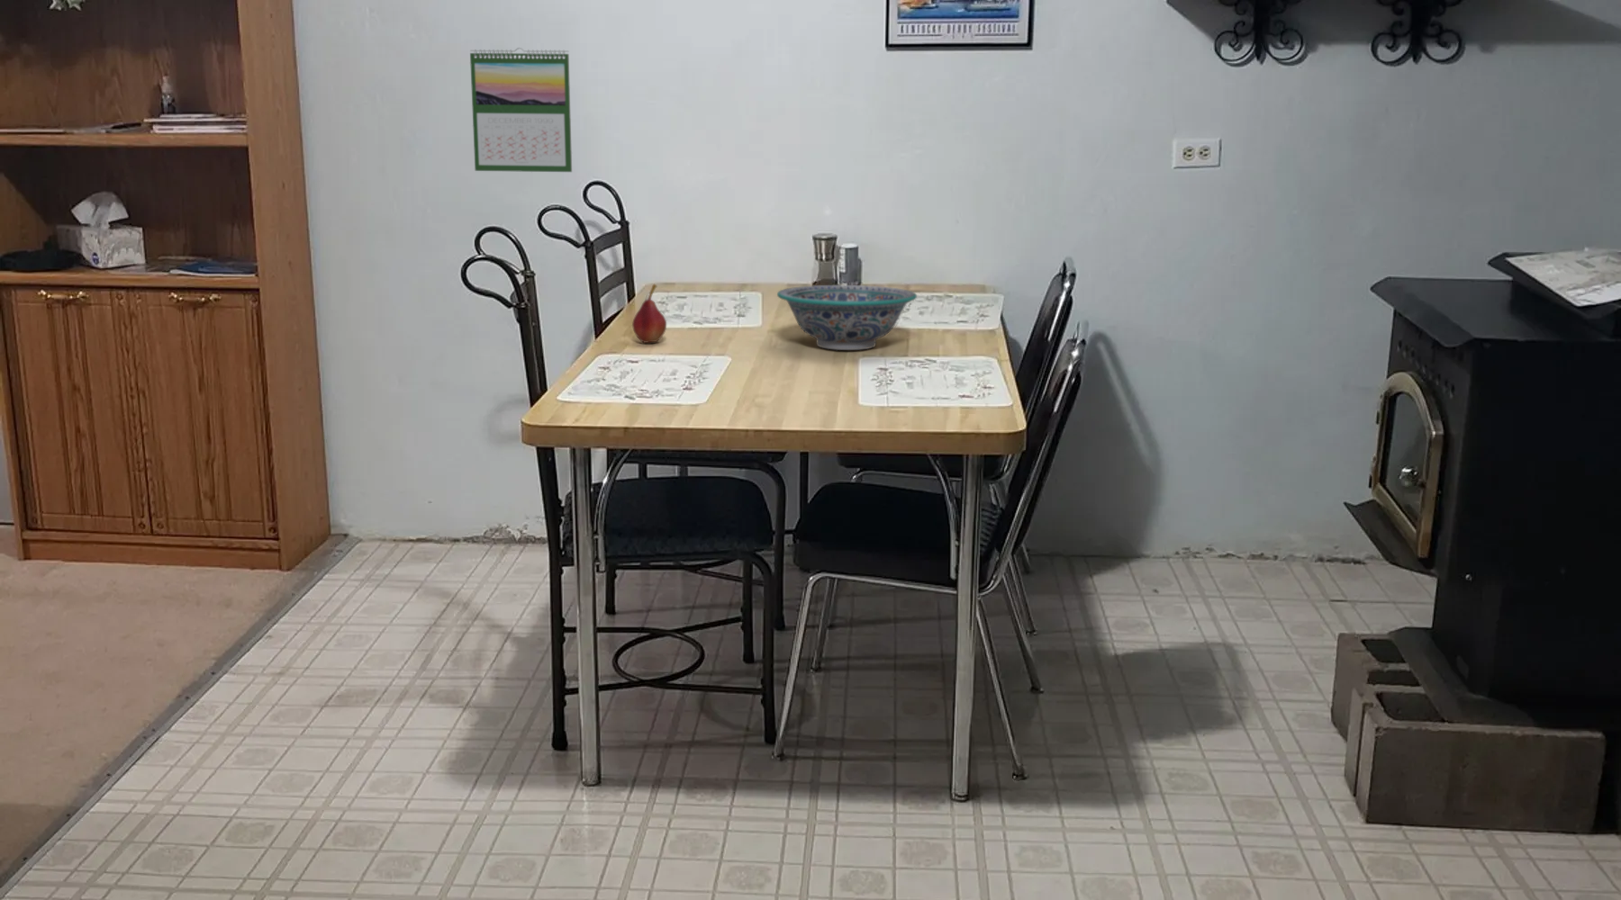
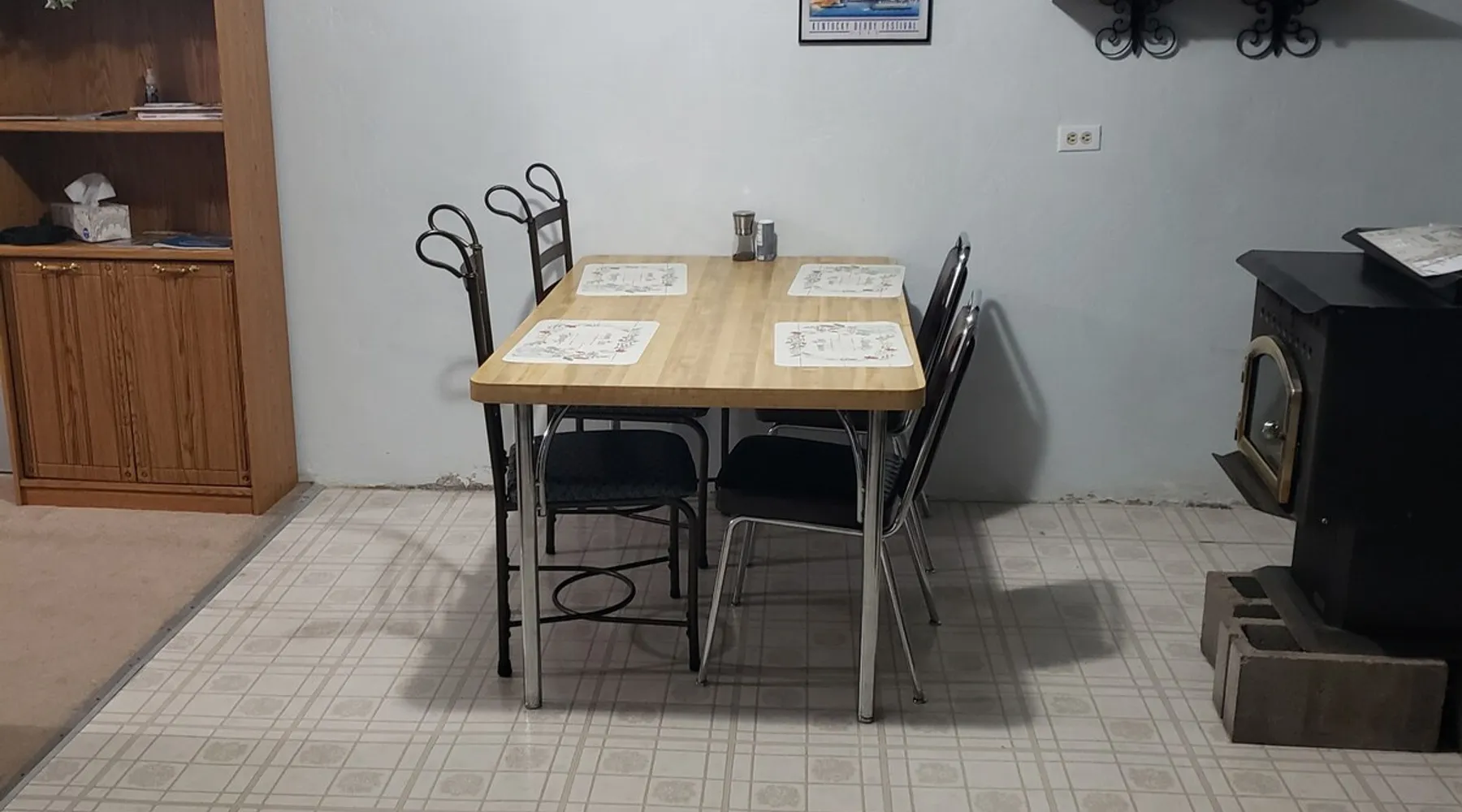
- decorative bowl (846, 318)
- fruit (649, 314)
- calendar (520, 110)
